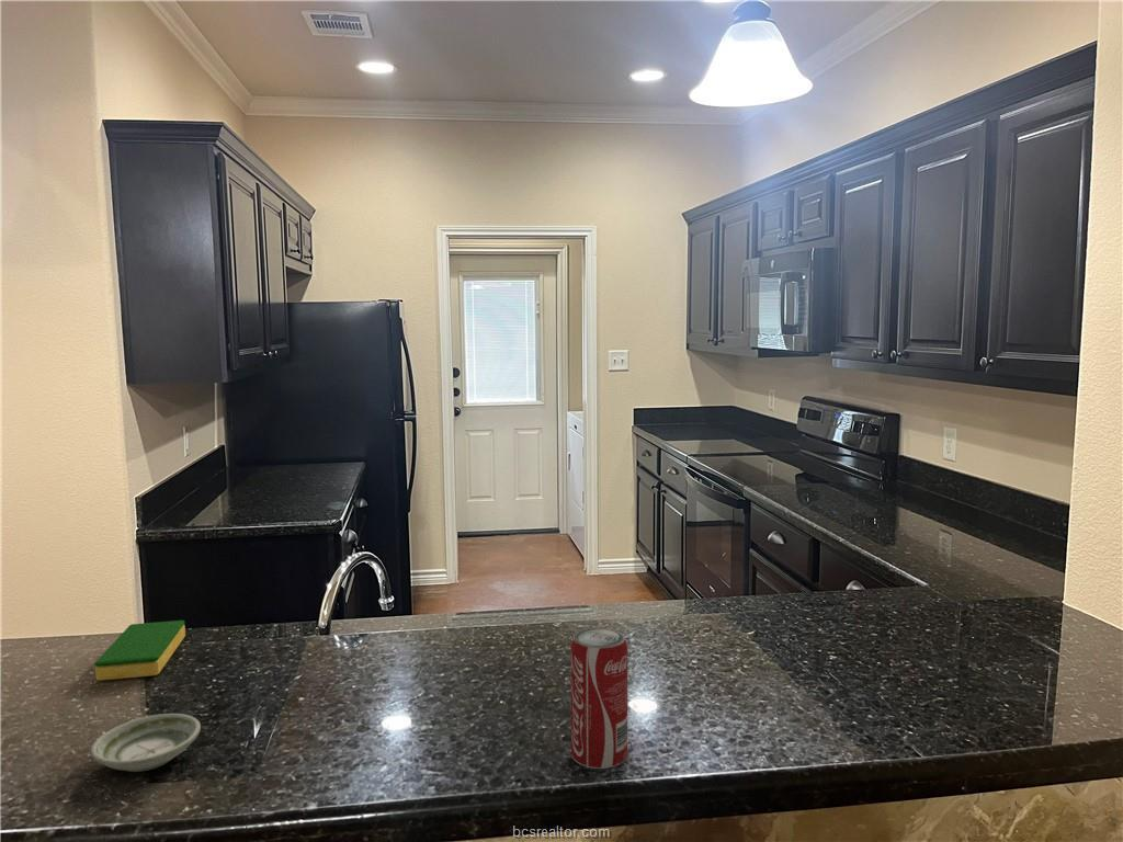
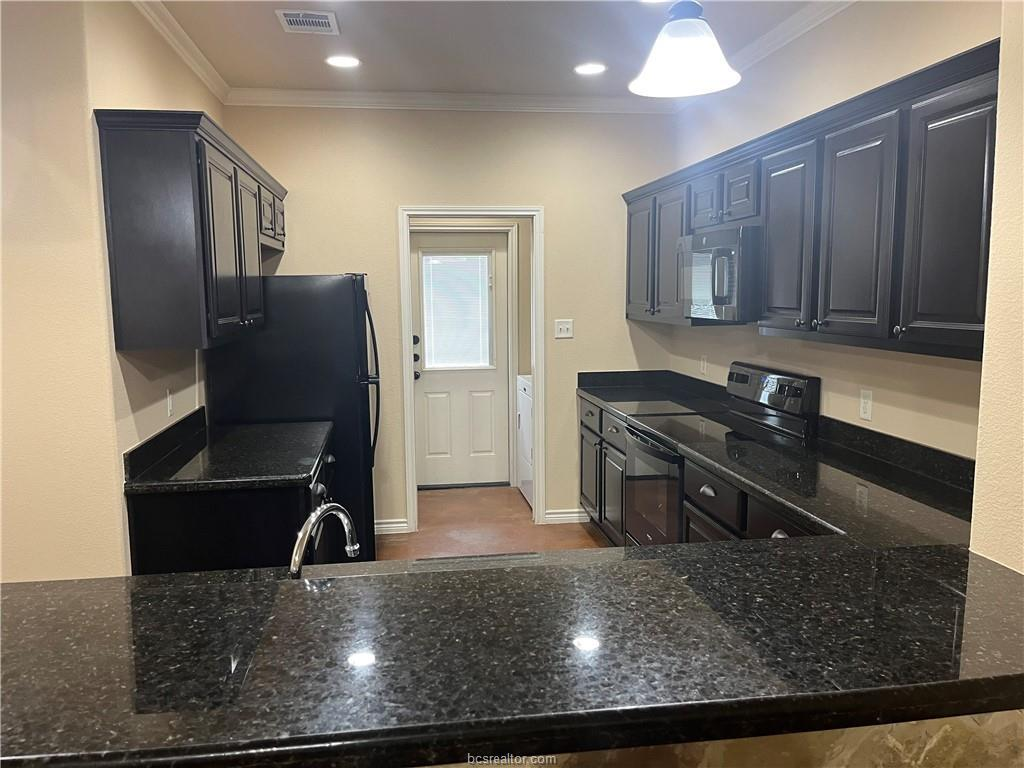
- saucer (147, 747)
- dish sponge (143, 648)
- beverage can (599, 695)
